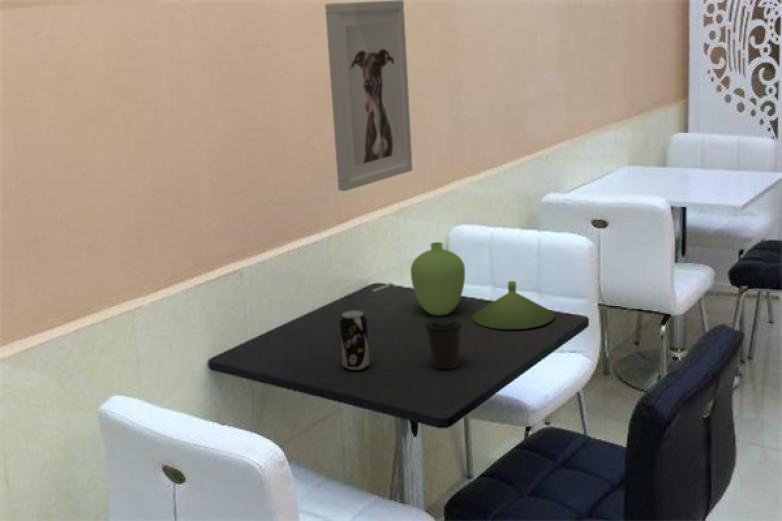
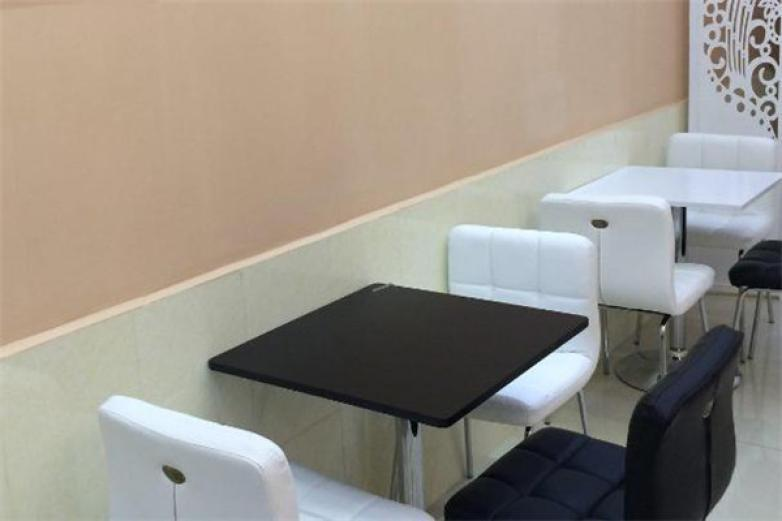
- decorative vase (464, 279)
- coffee cup (444, 342)
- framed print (371, 93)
- beverage can (354, 340)
